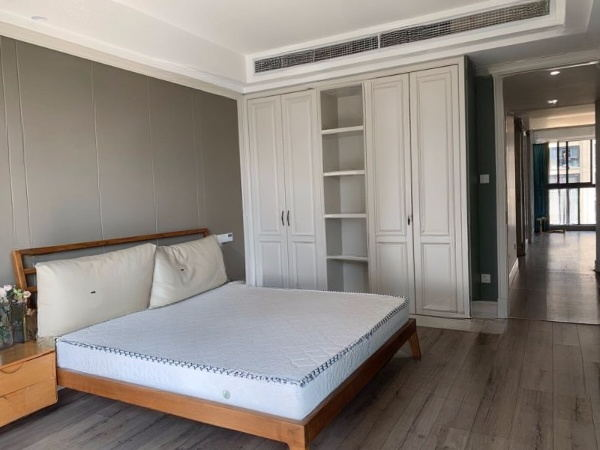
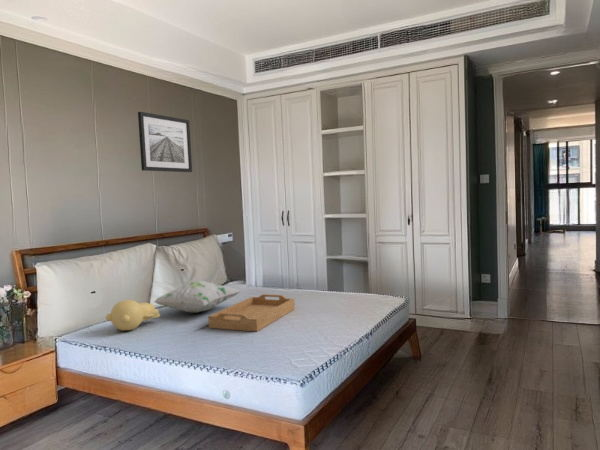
+ decorative pillow (197, 296)
+ wall art (166, 143)
+ teddy bear (133, 312)
+ serving tray (254, 310)
